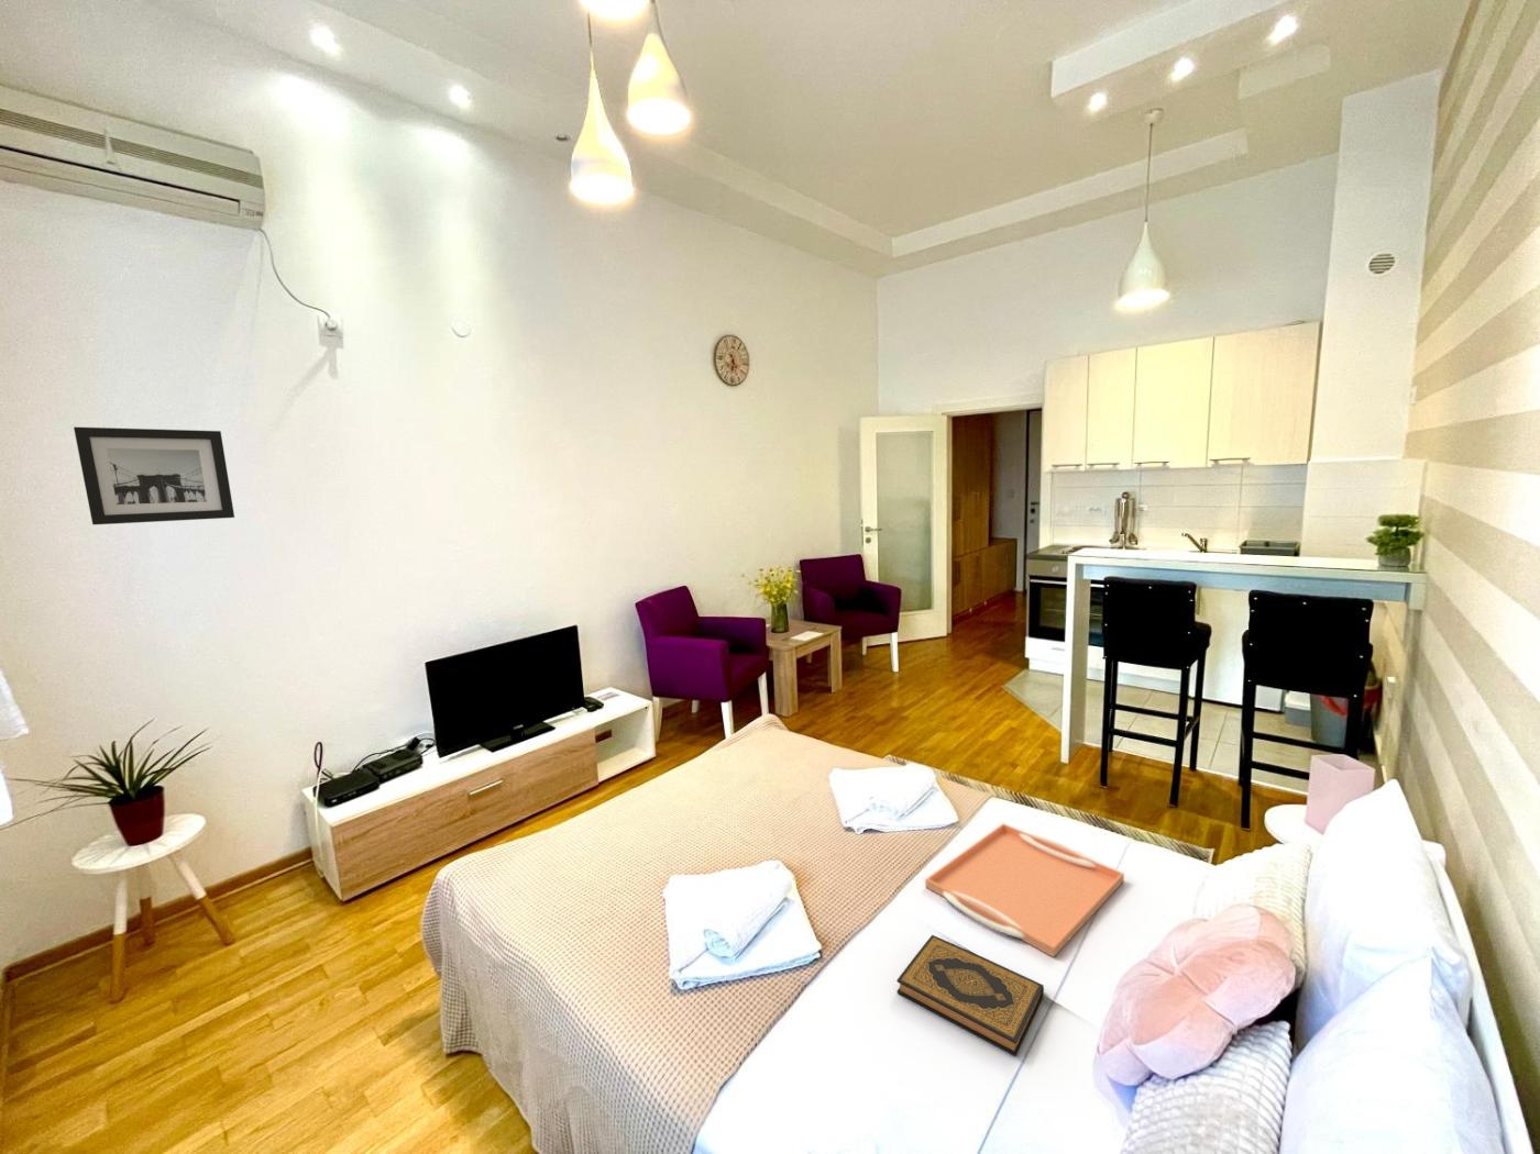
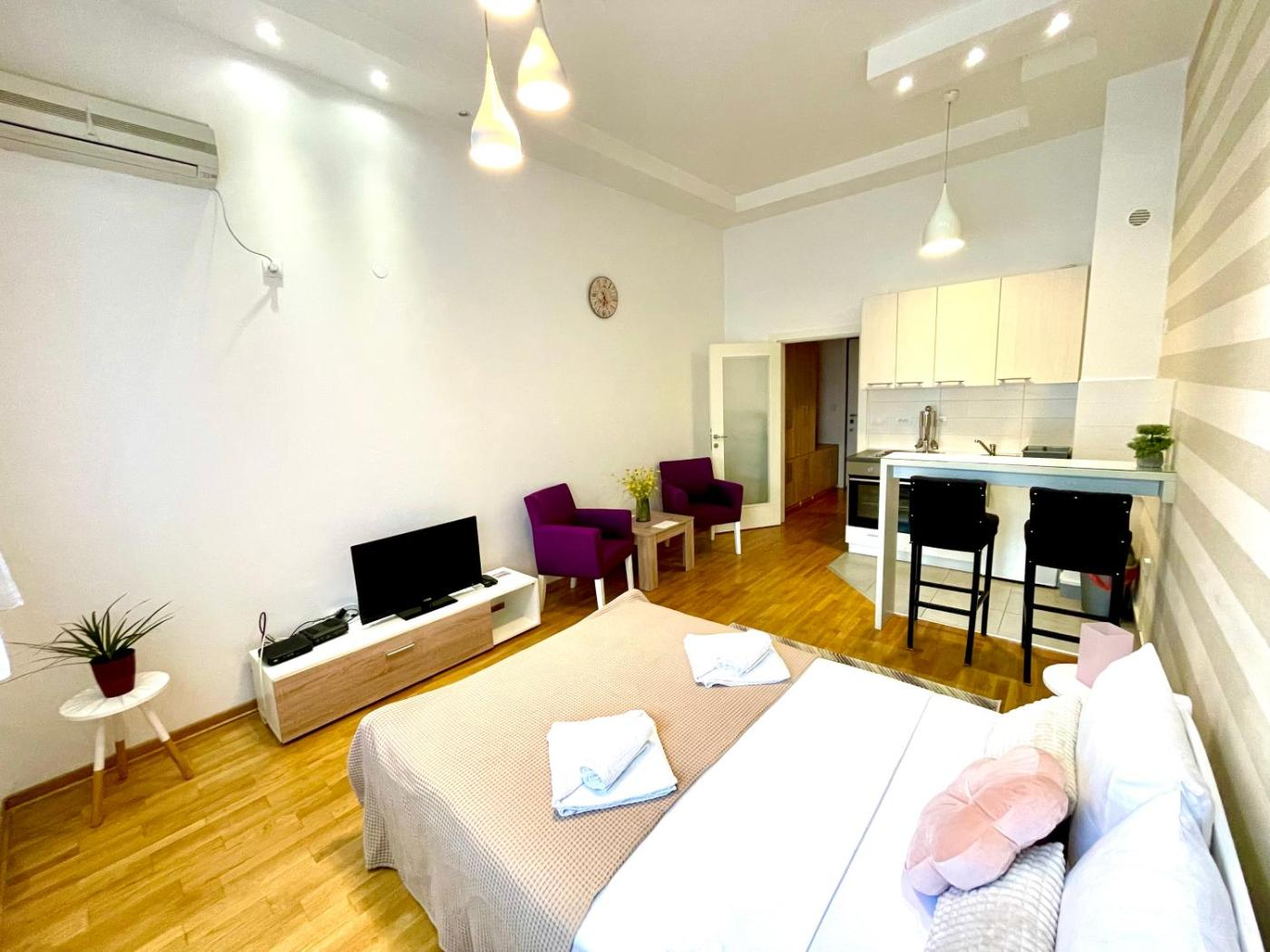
- wall art (160, 475)
- hardback book (969, 988)
- serving tray (1025, 879)
